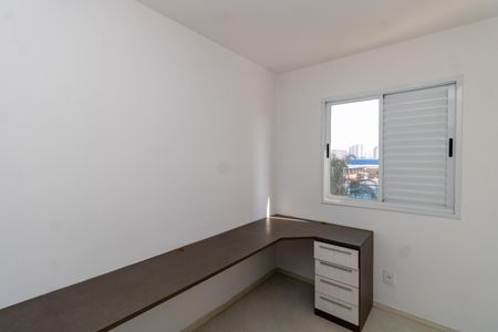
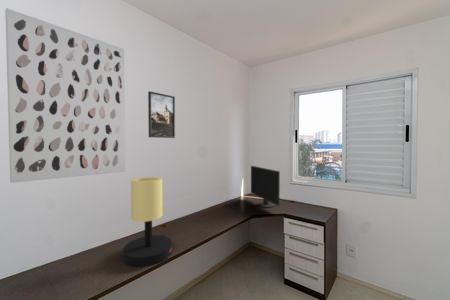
+ monitor (266, 186)
+ wall art (75, 105)
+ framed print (162, 116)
+ table lamp (148, 216)
